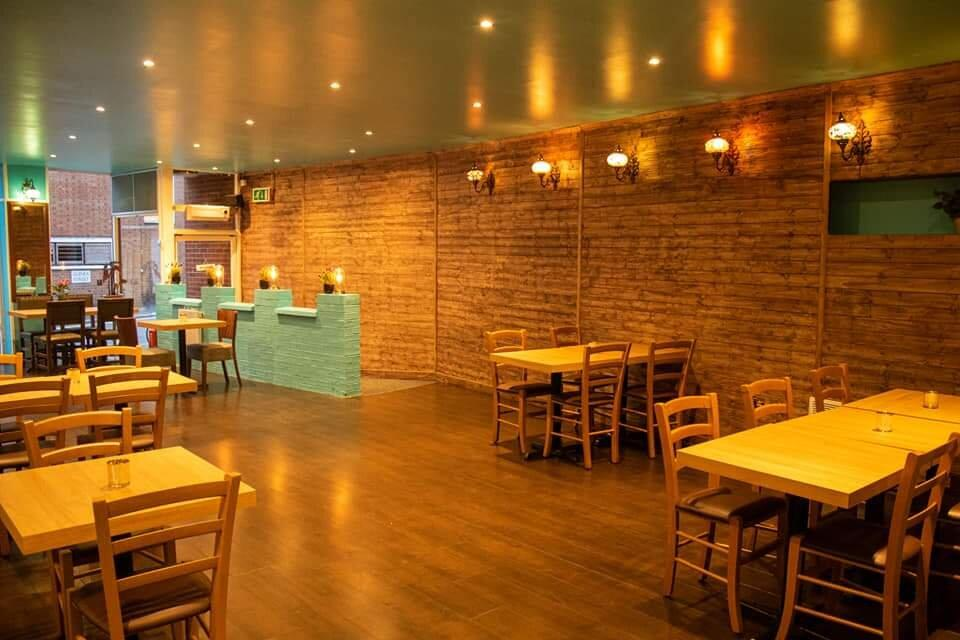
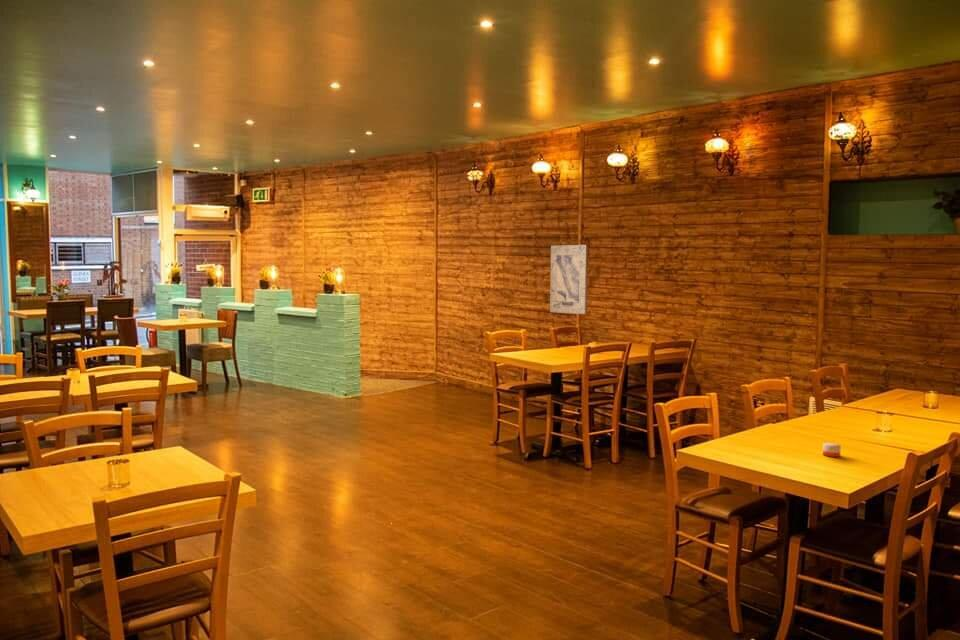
+ candle (831, 444)
+ wall art (568, 279)
